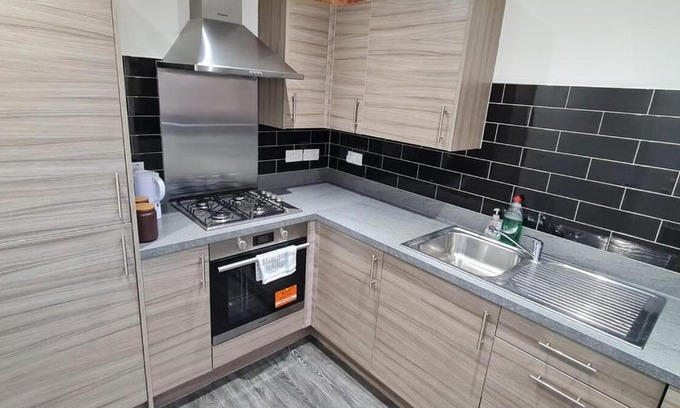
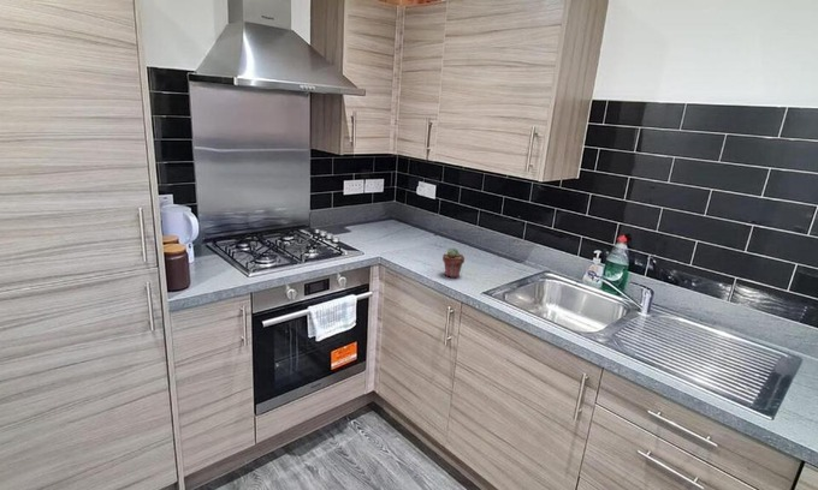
+ potted succulent (452, 261)
